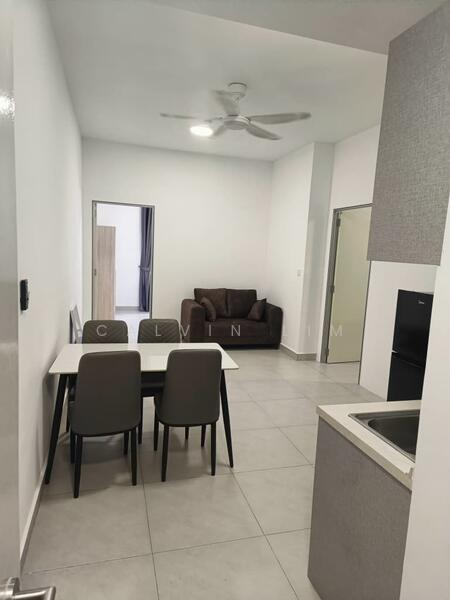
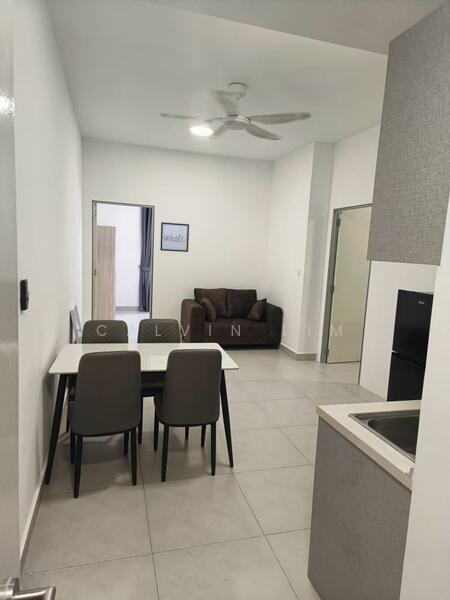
+ wall art (174, 237)
